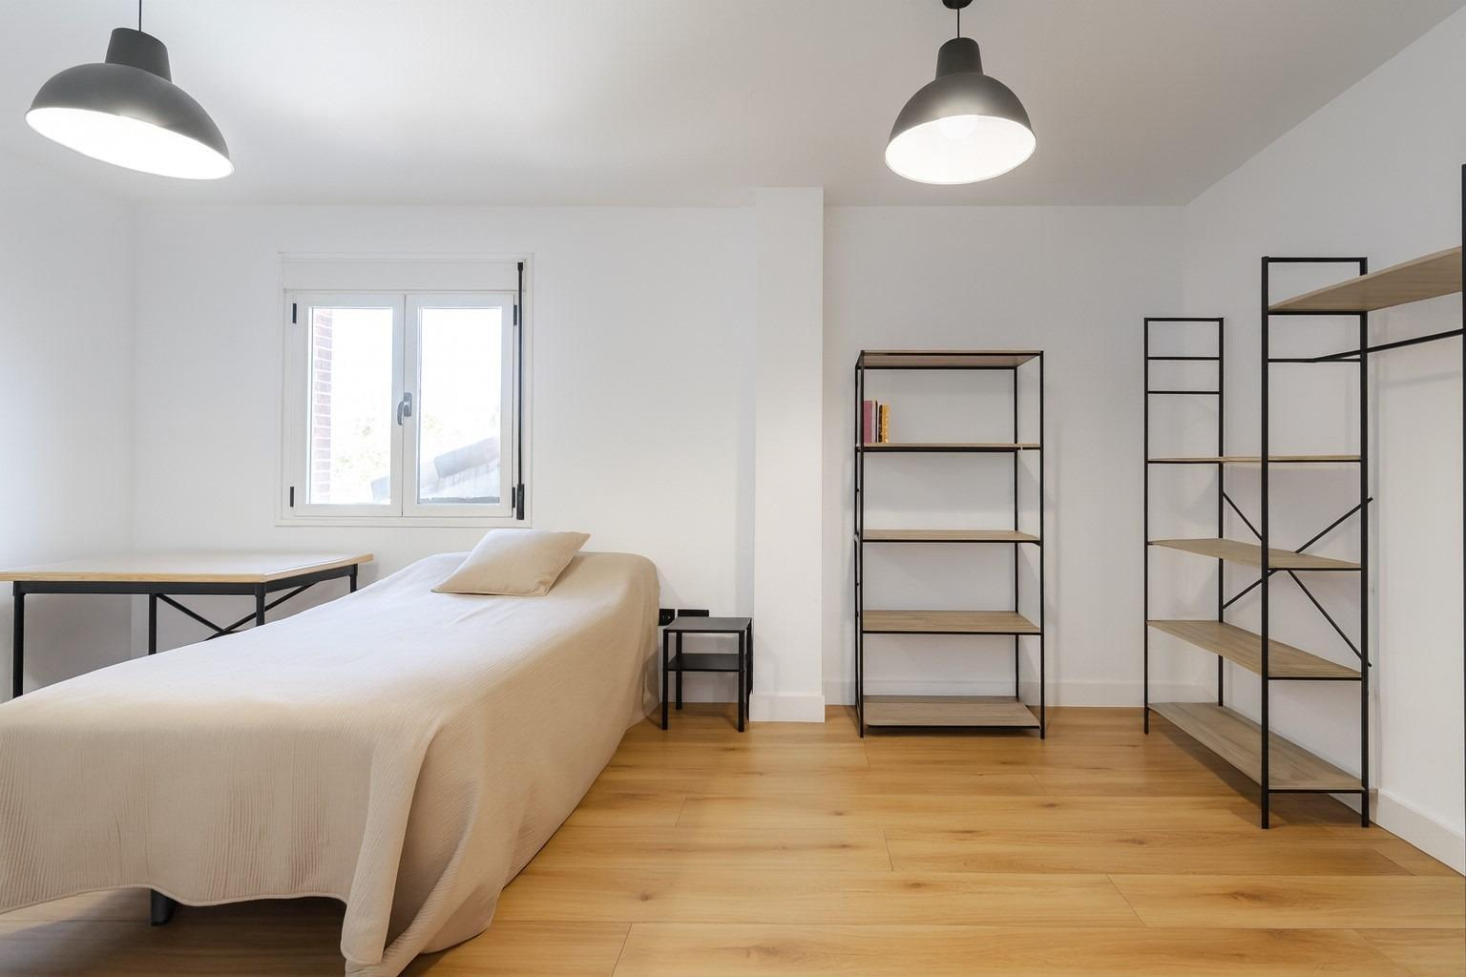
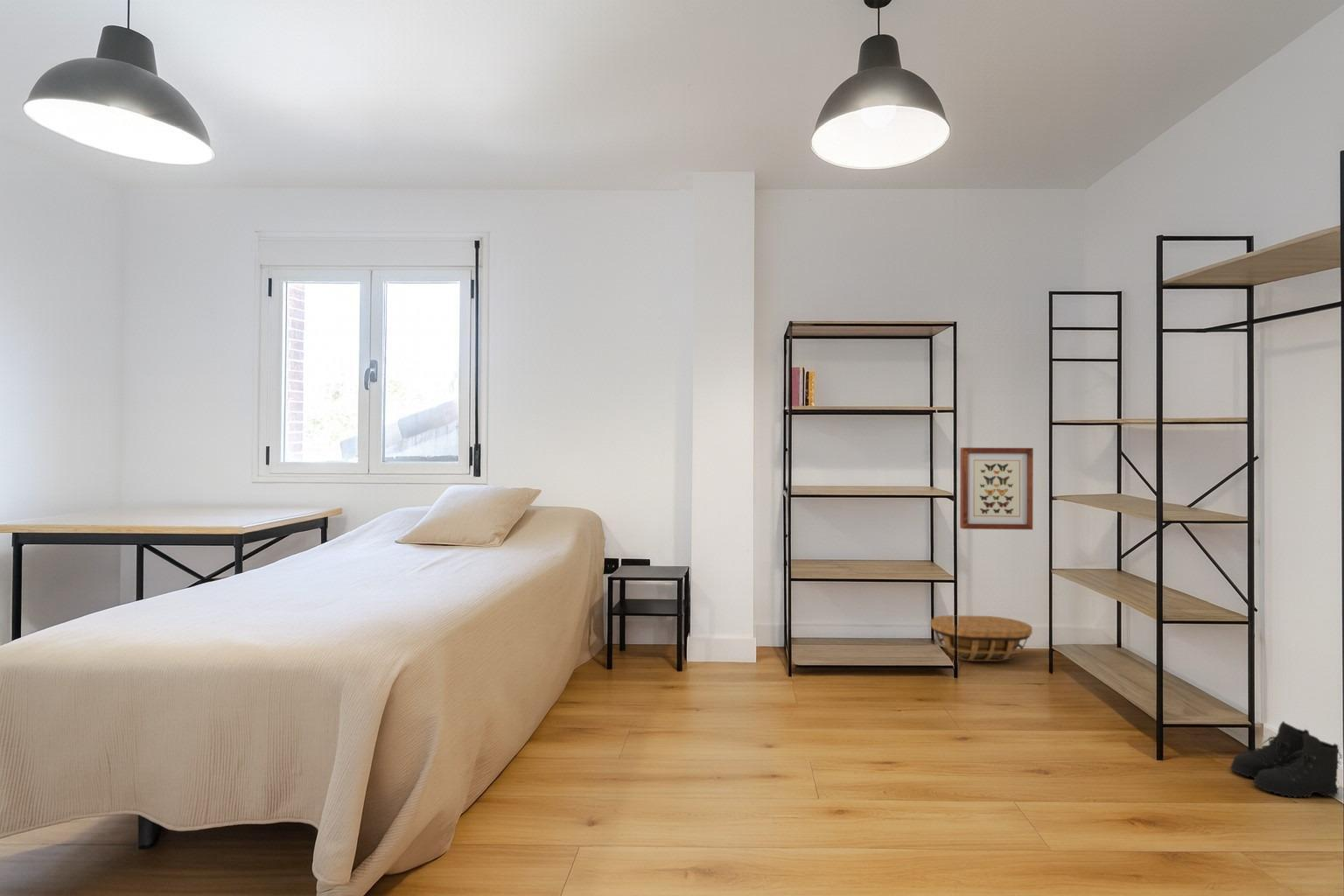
+ basket (980, 641)
+ boots (1284, 755)
+ wall art (996, 488)
